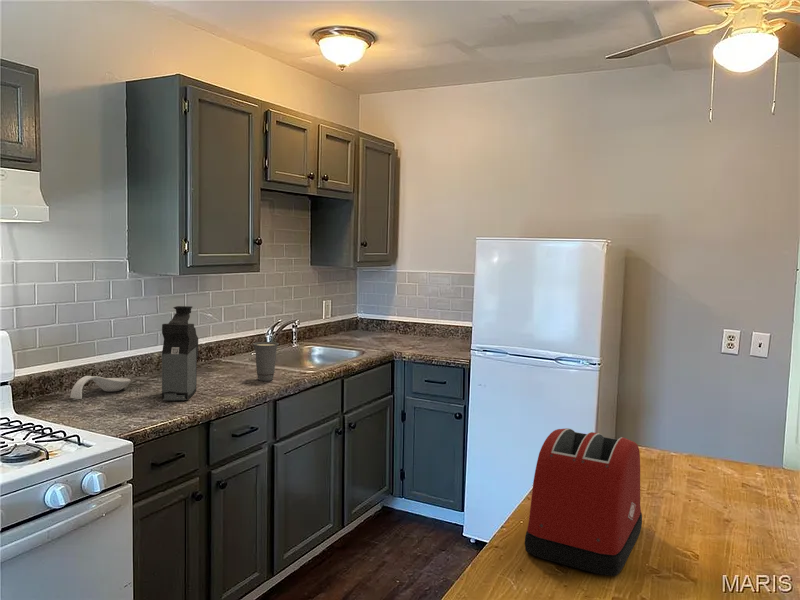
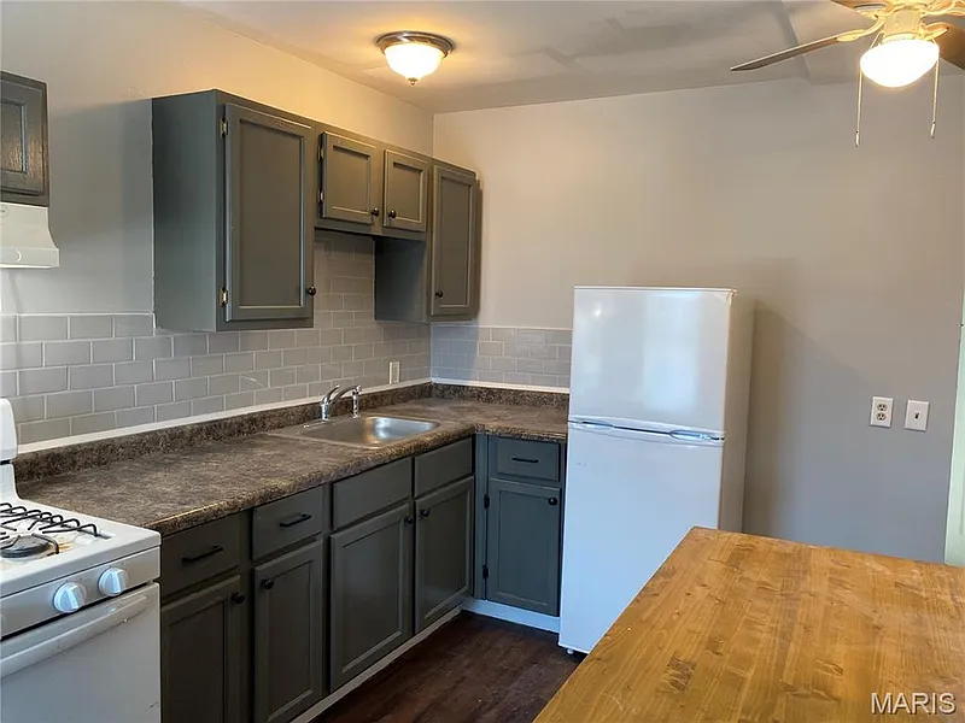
- toaster (588, 487)
- cup (265, 361)
- spoon rest (101, 383)
- coffee maker (180, 352)
